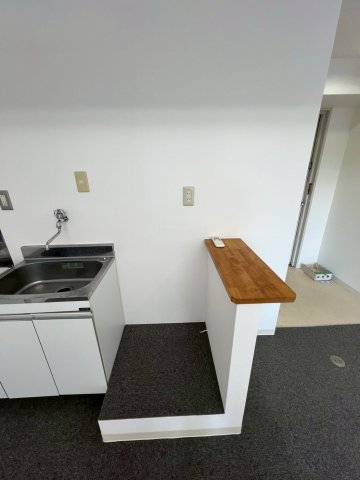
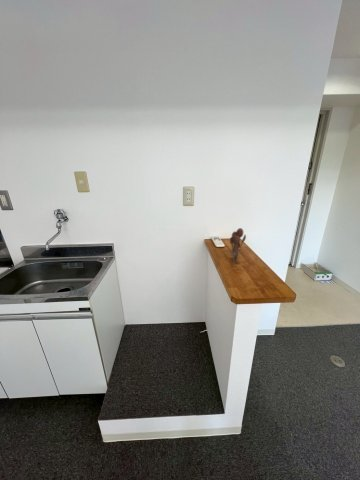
+ utensil holder (236, 246)
